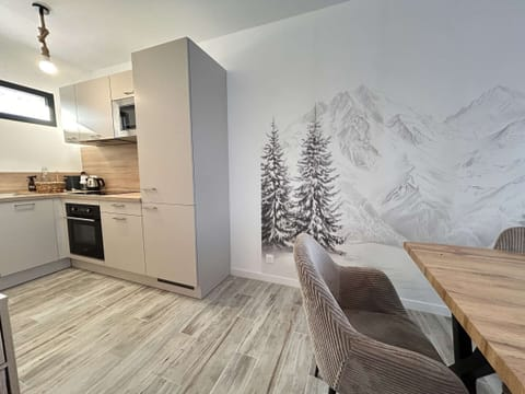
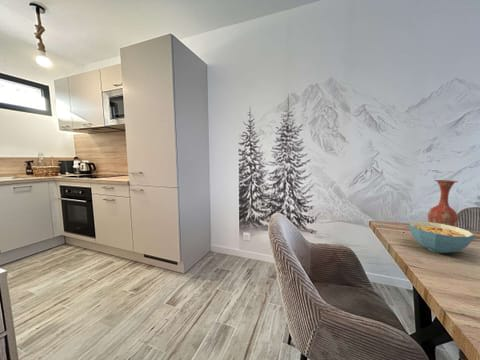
+ vase (443, 208)
+ cereal bowl (437, 239)
